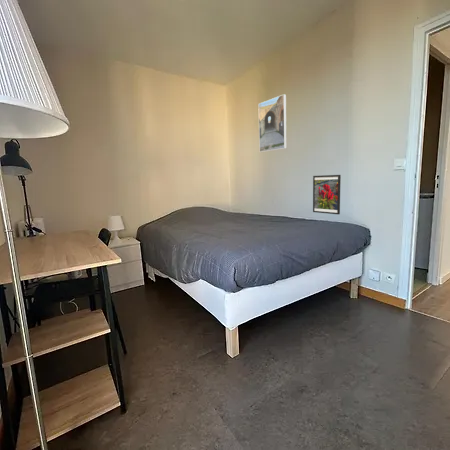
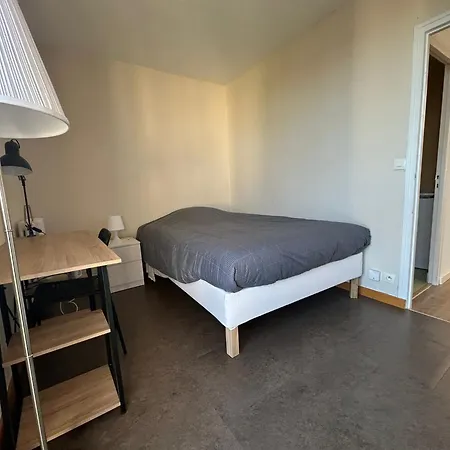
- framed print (271, 125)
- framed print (326, 194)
